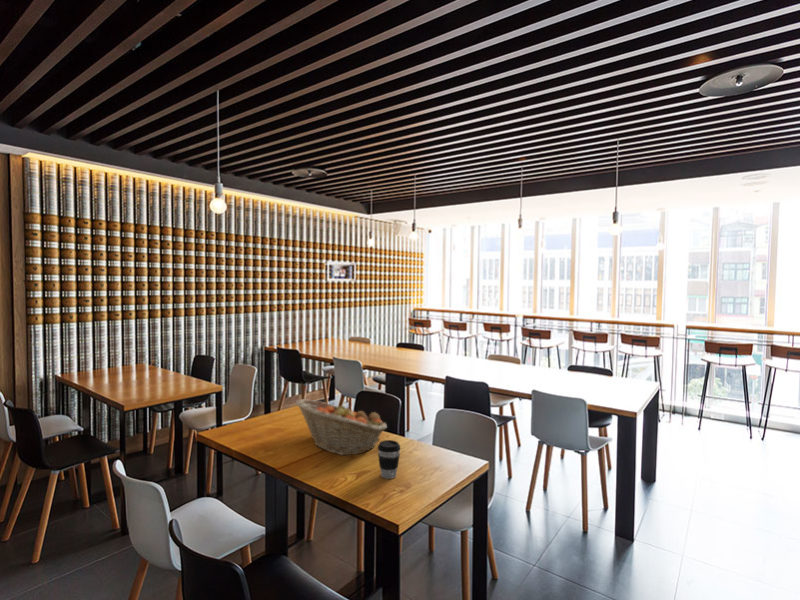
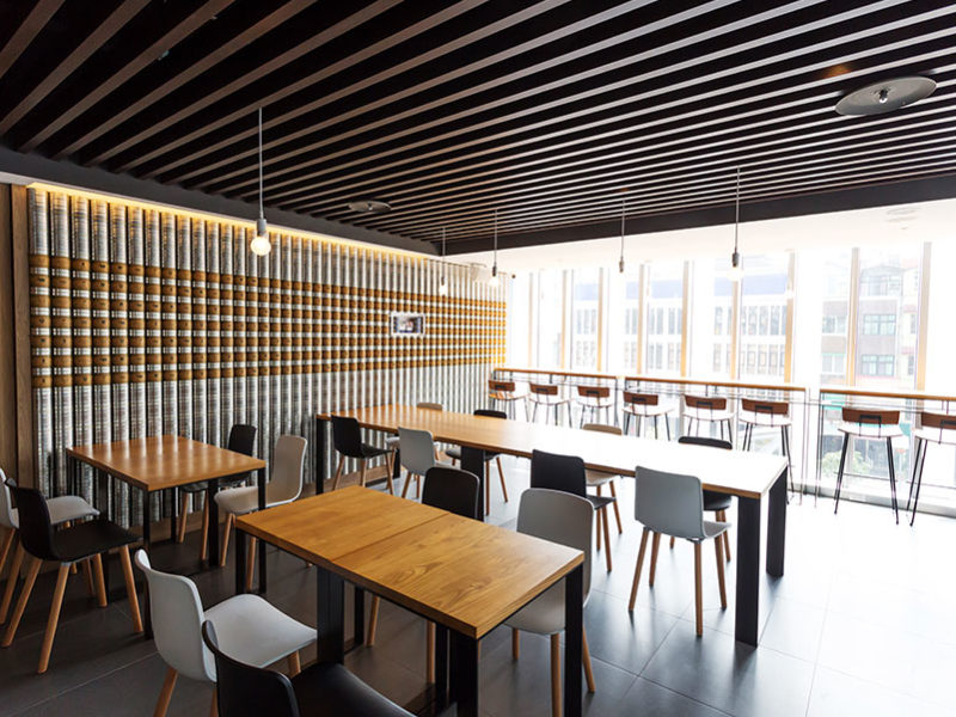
- fruit basket (340, 421)
- coffee cup (388, 459)
